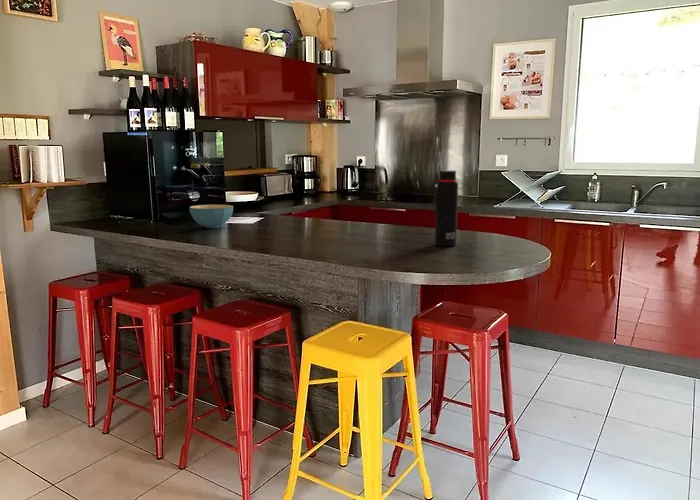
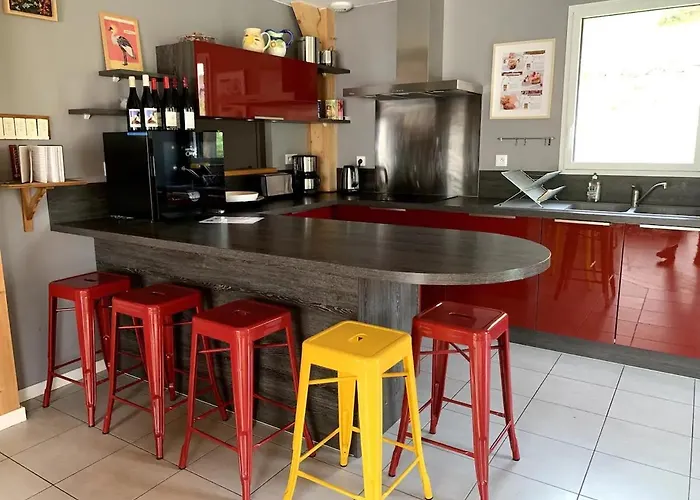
- cereal bowl (212, 216)
- water bottle (444, 208)
